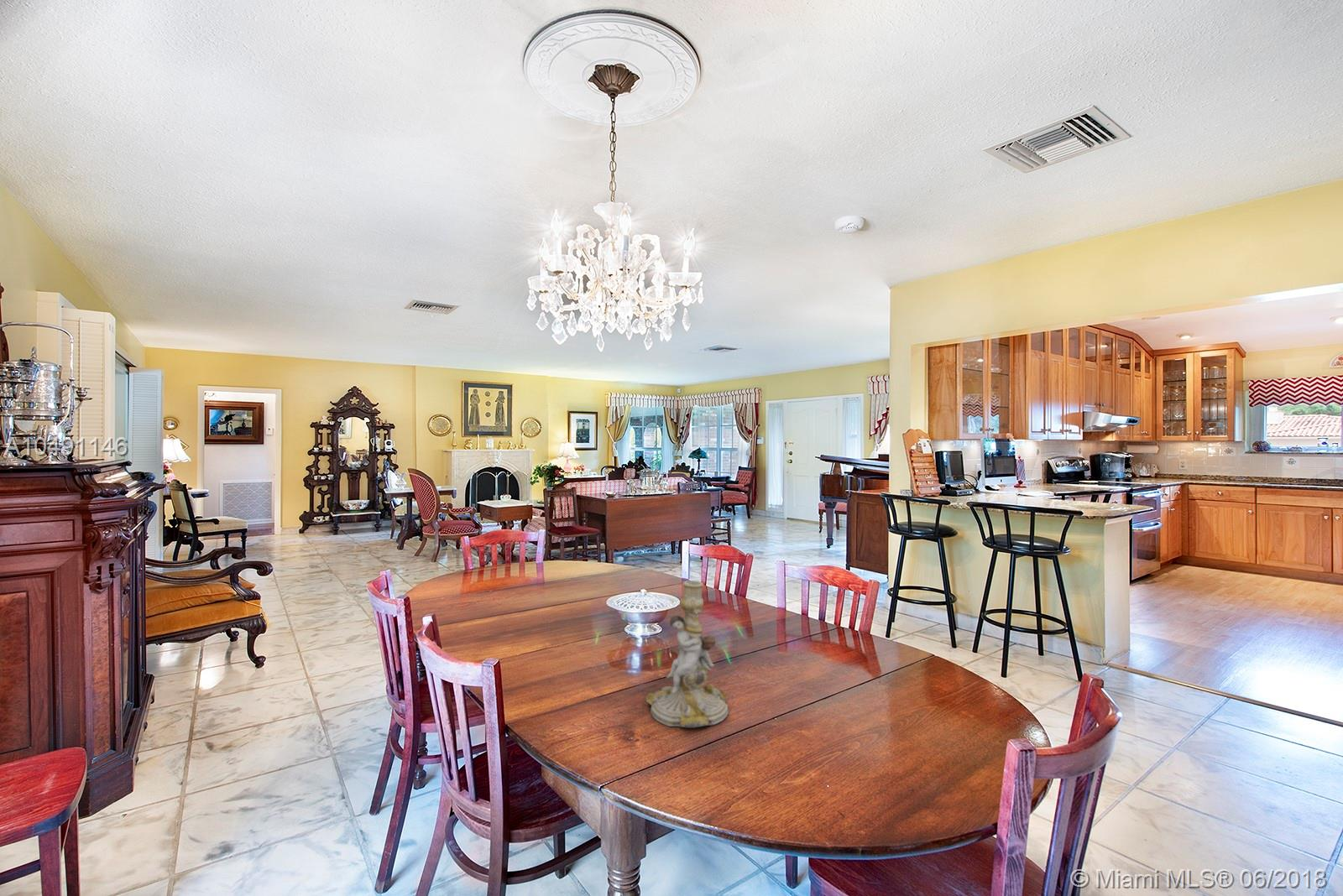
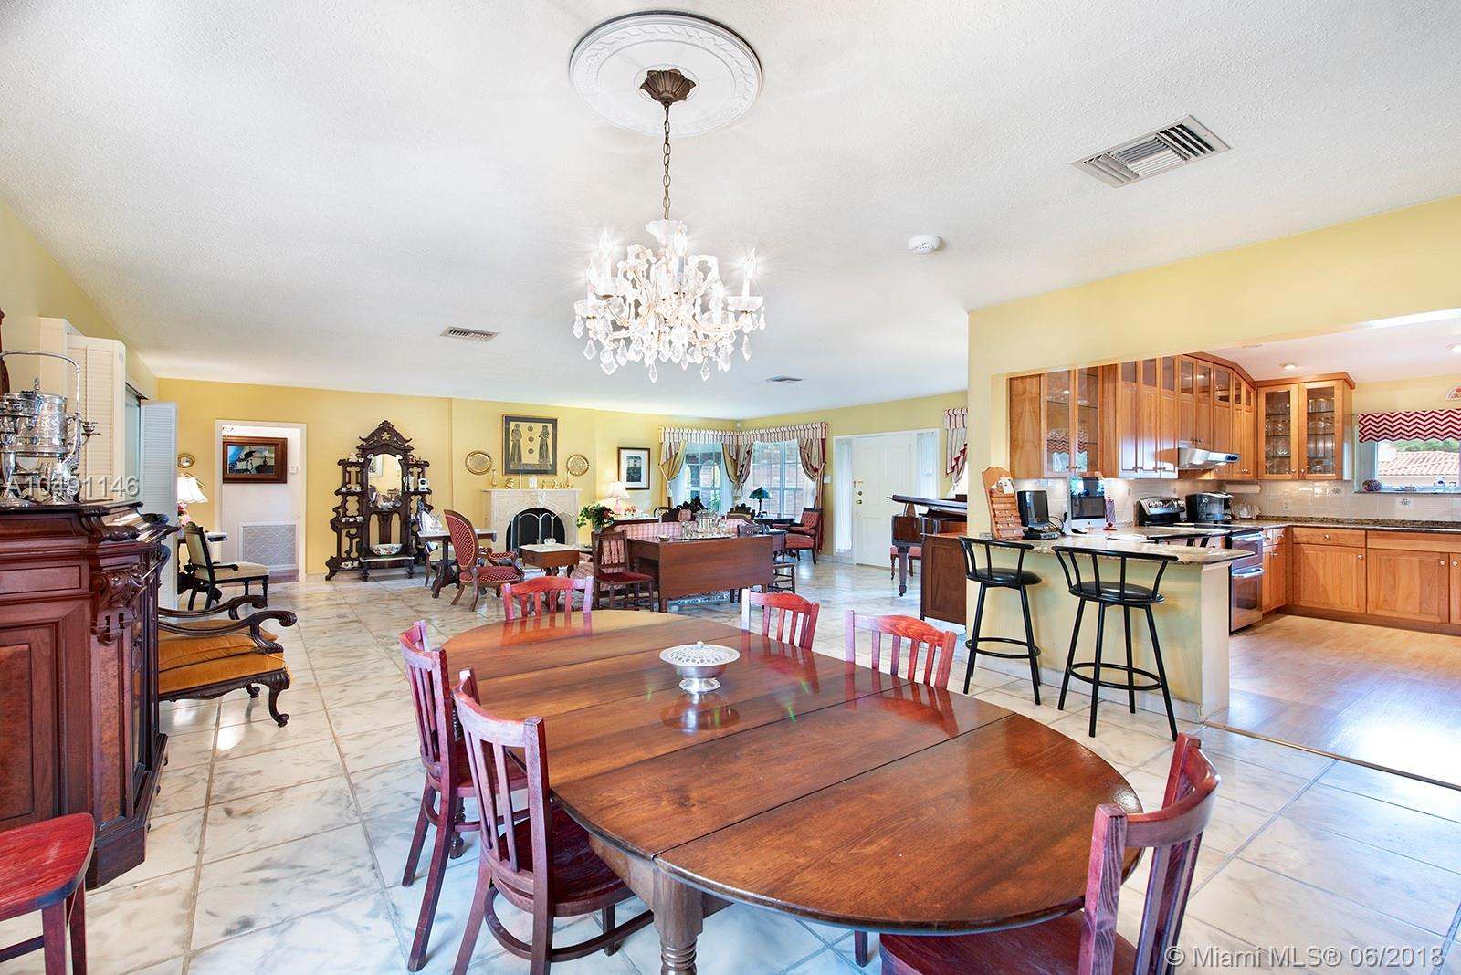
- candlestick (689, 644)
